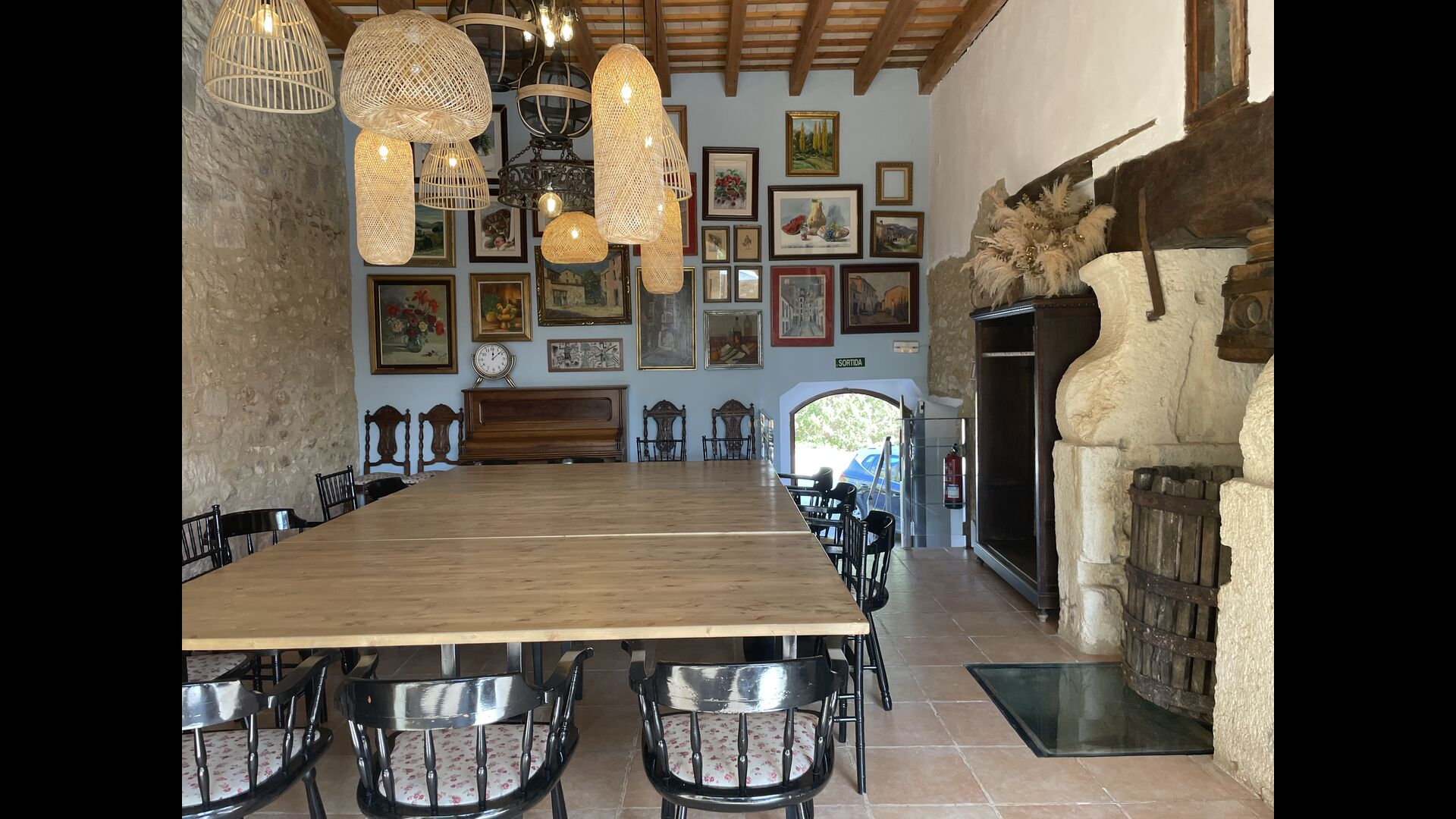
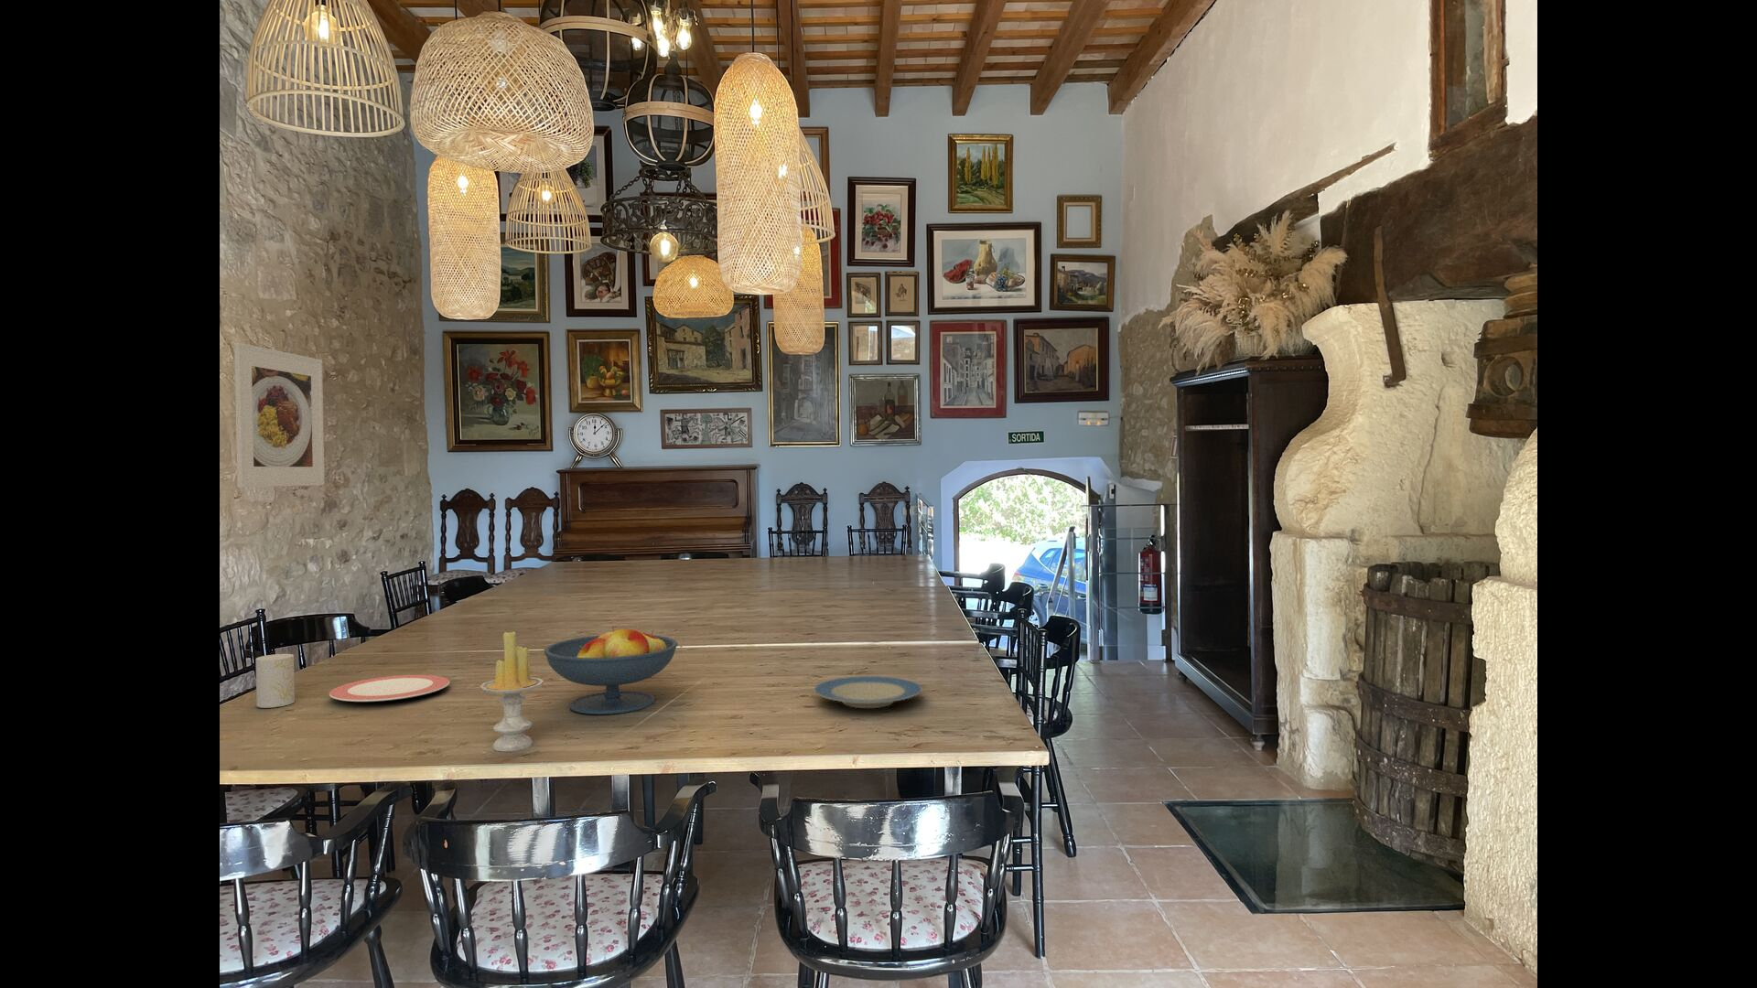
+ plate (391, 690)
+ fruit bowl (612, 665)
+ candle (512, 688)
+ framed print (282, 419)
+ cup (275, 679)
+ plate (868, 695)
